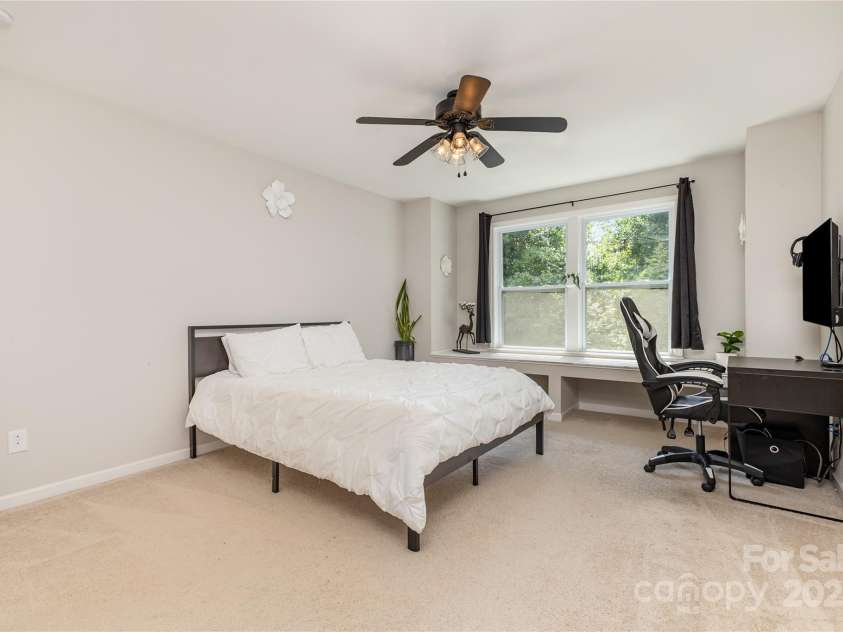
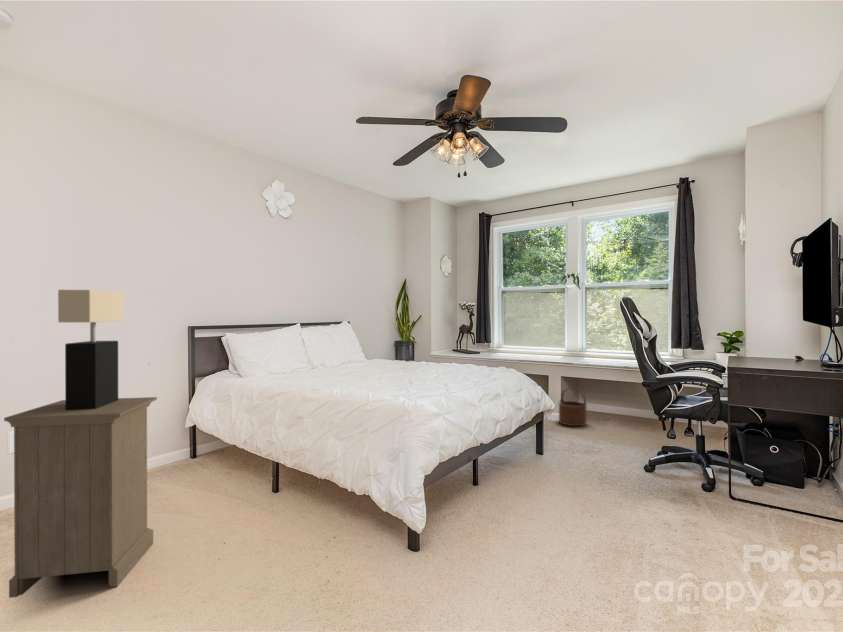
+ table lamp (93, 347)
+ nightstand (89, 486)
+ wooden bucket (572, 405)
